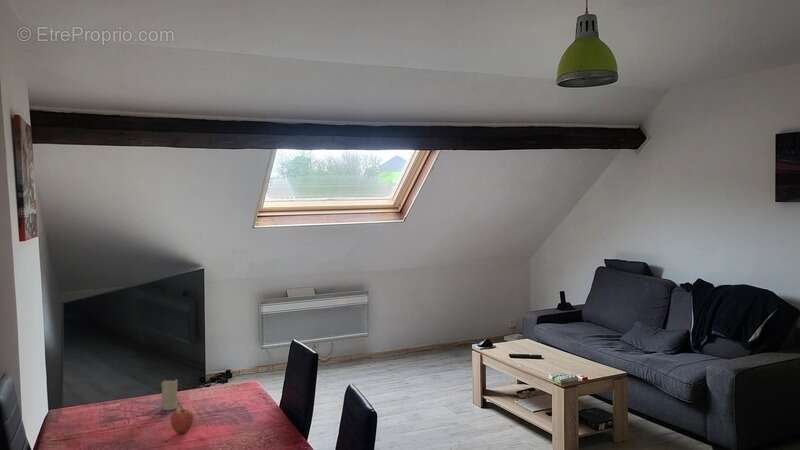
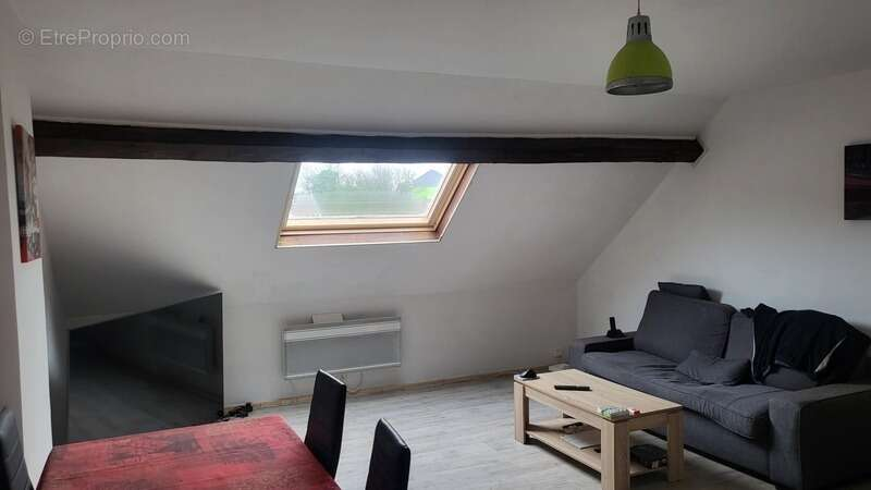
- fruit (182, 418)
- candle (170, 393)
